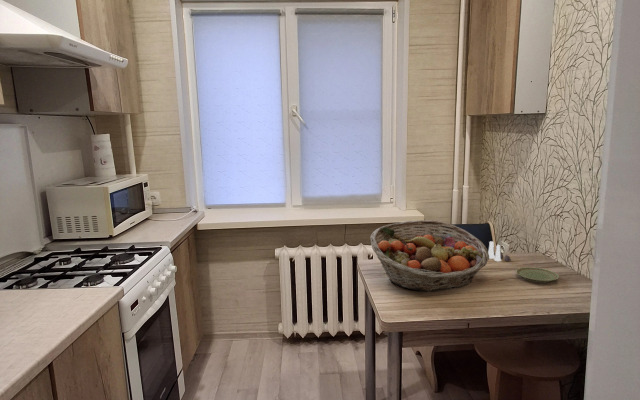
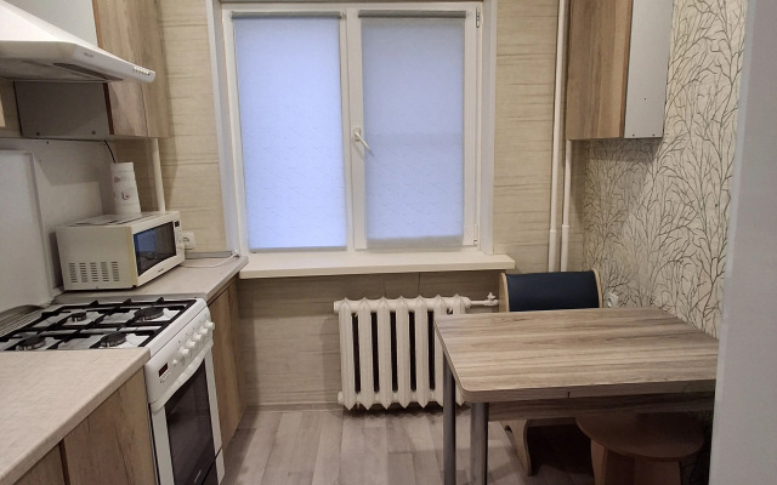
- fruit basket (427, 253)
- salt and pepper shaker set (496, 250)
- plate (536, 275)
